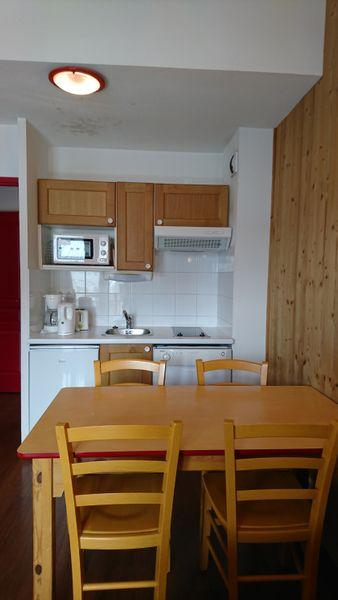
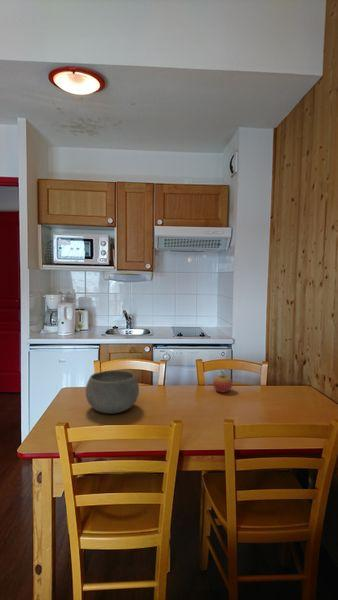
+ bowl (112, 392)
+ fruit (222, 381)
